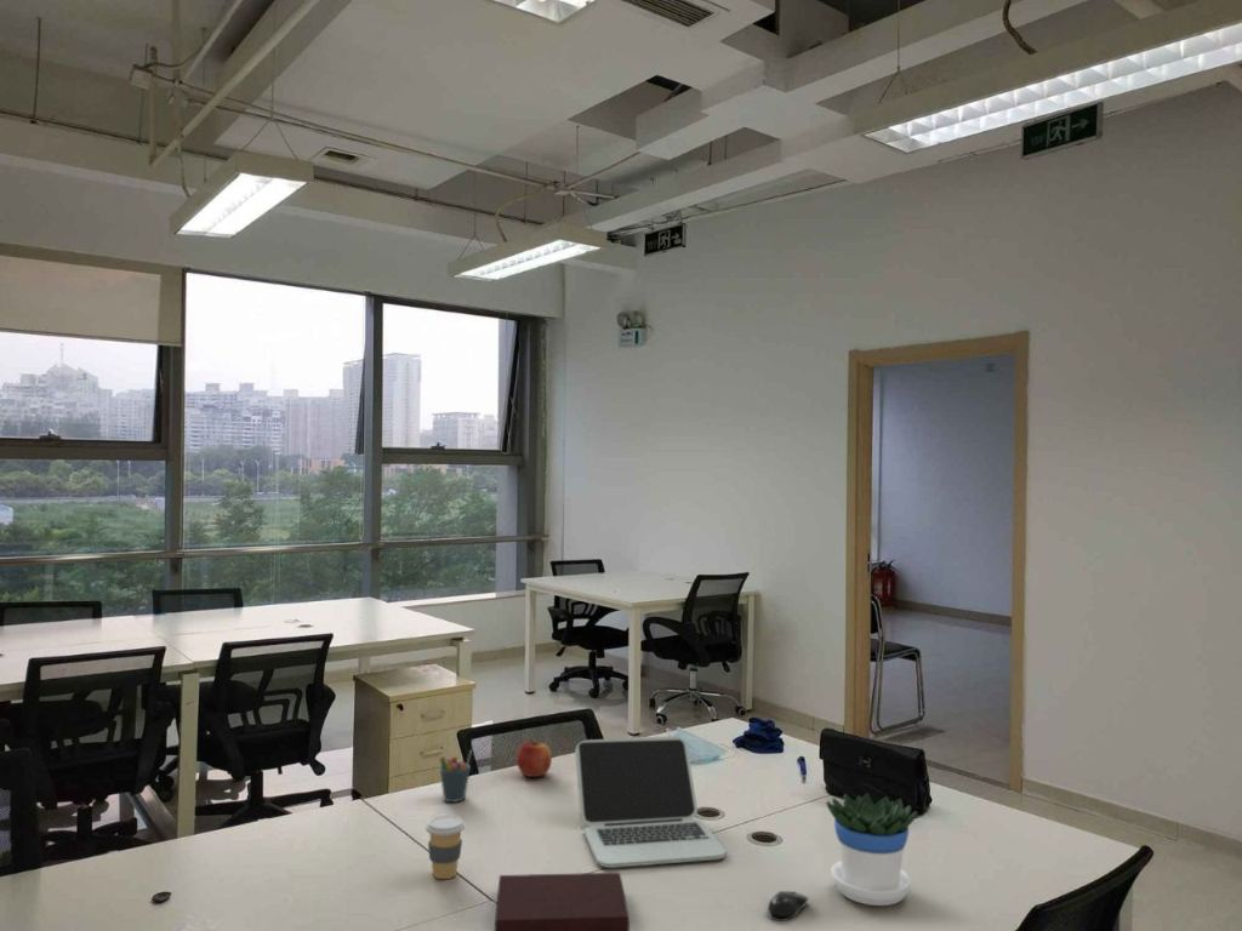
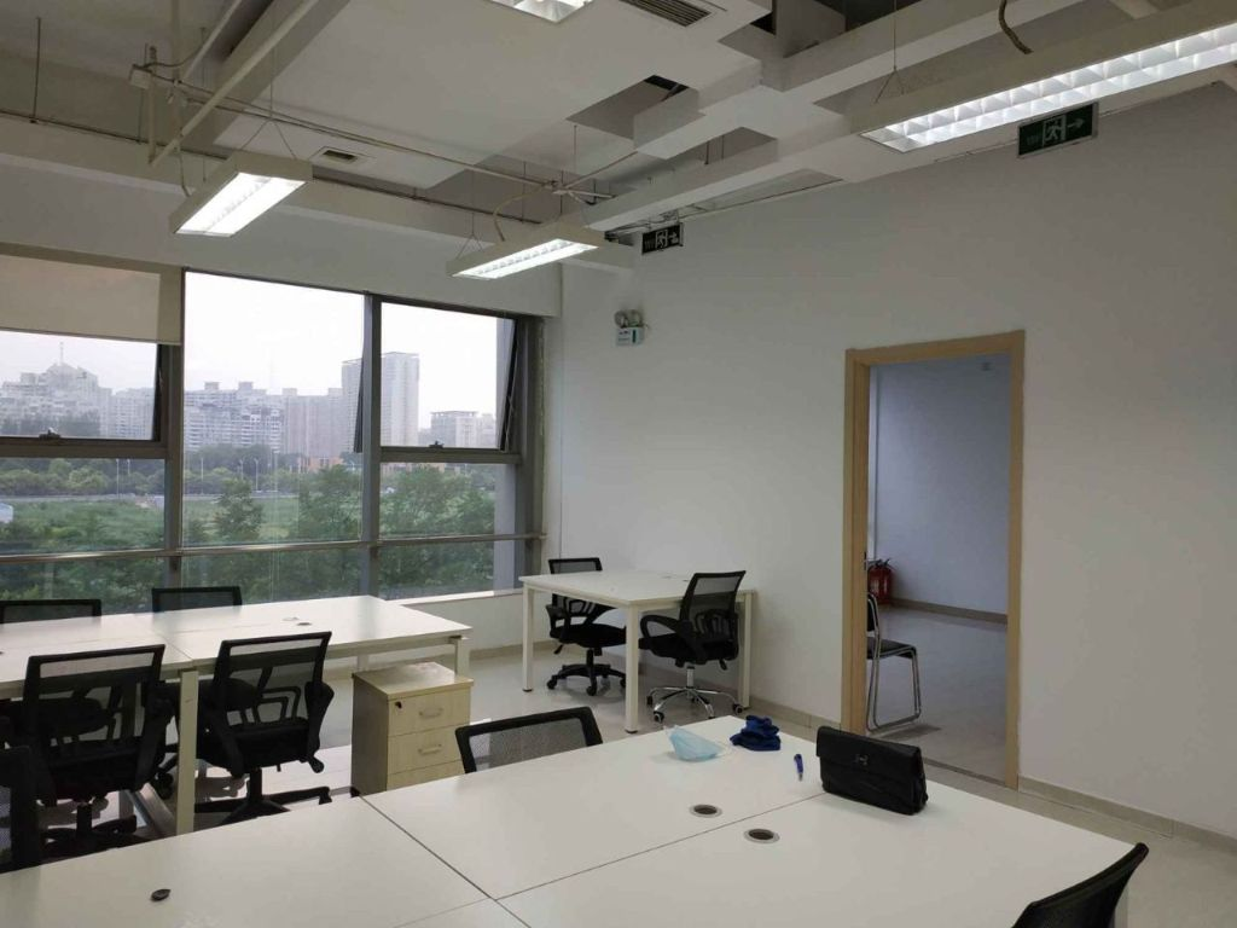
- notebook (560, 902)
- laptop (646, 795)
- computer mouse (787, 899)
- pen holder (454, 773)
- flowerpot (870, 849)
- apple (534, 756)
- coffee cup (444, 847)
